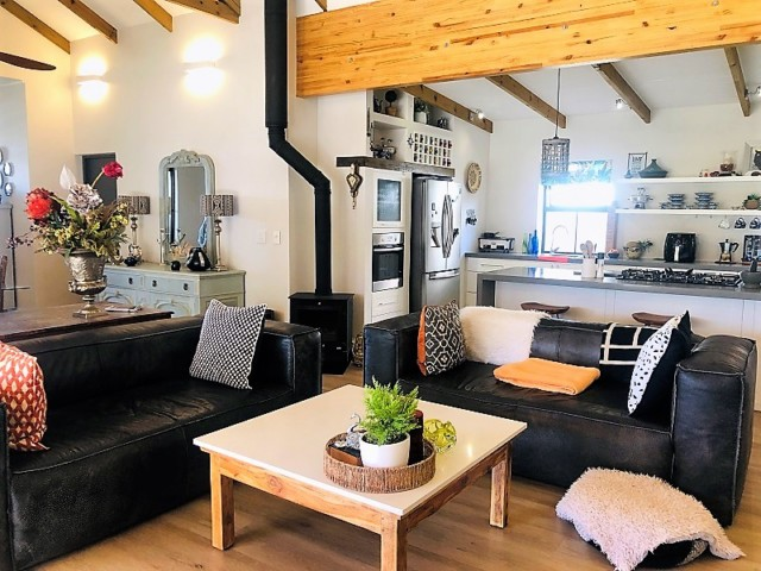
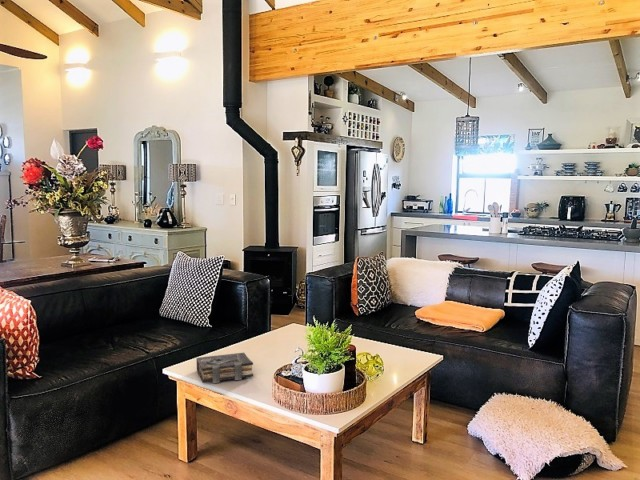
+ book (224, 366)
